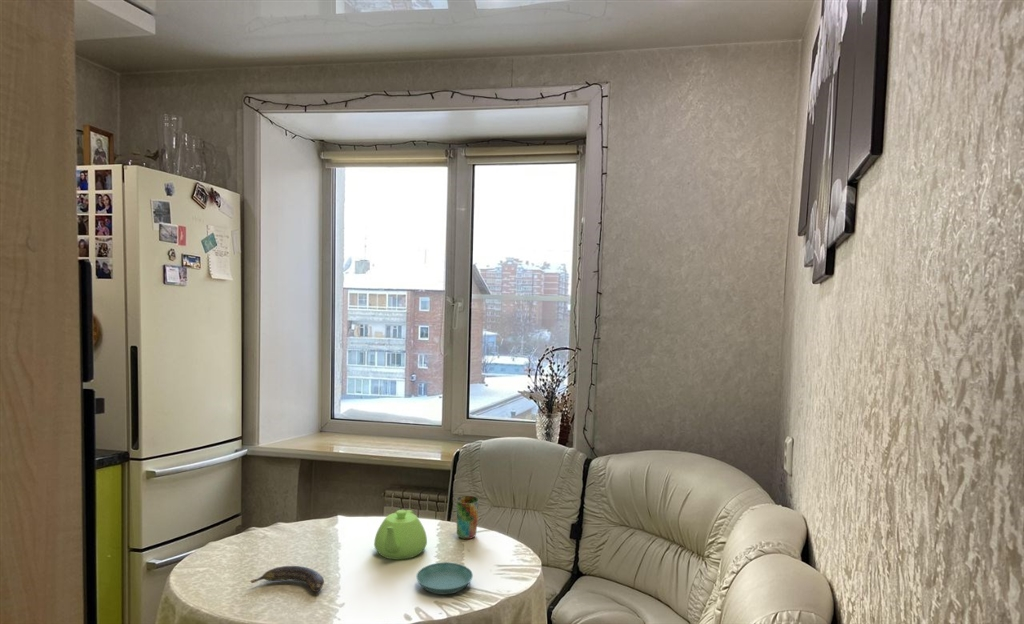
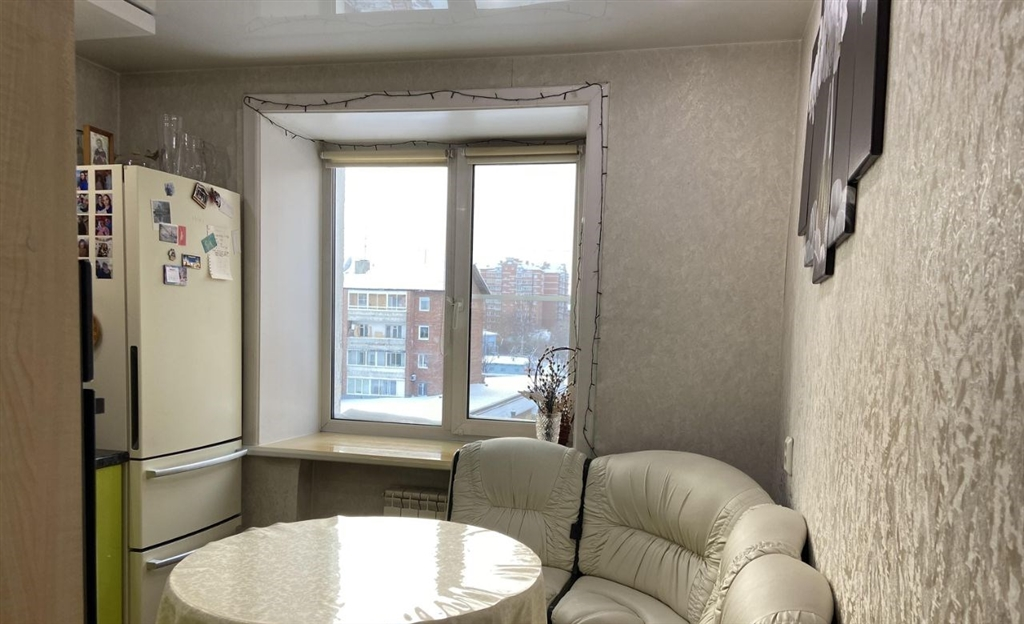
- cup (467, 517)
- teapot (399, 532)
- banana (292, 578)
- saucer (444, 579)
